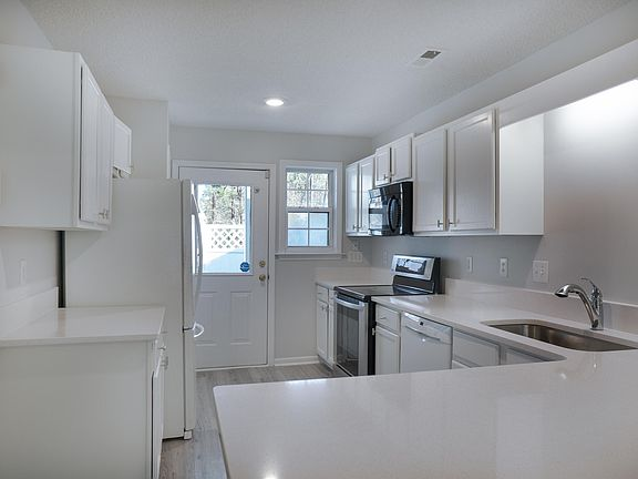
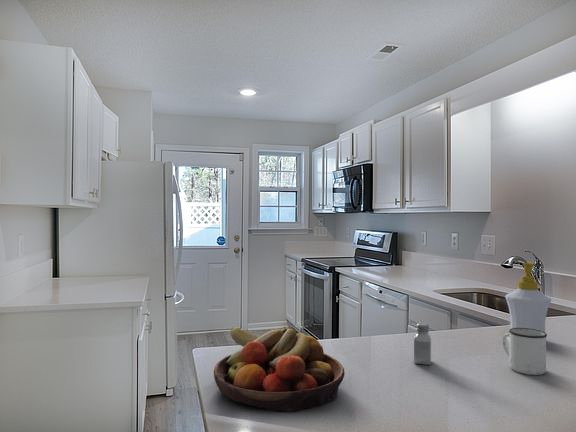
+ saltshaker (422, 343)
+ soap bottle (527, 301)
+ mug (521, 349)
+ fruit bowl (277, 361)
